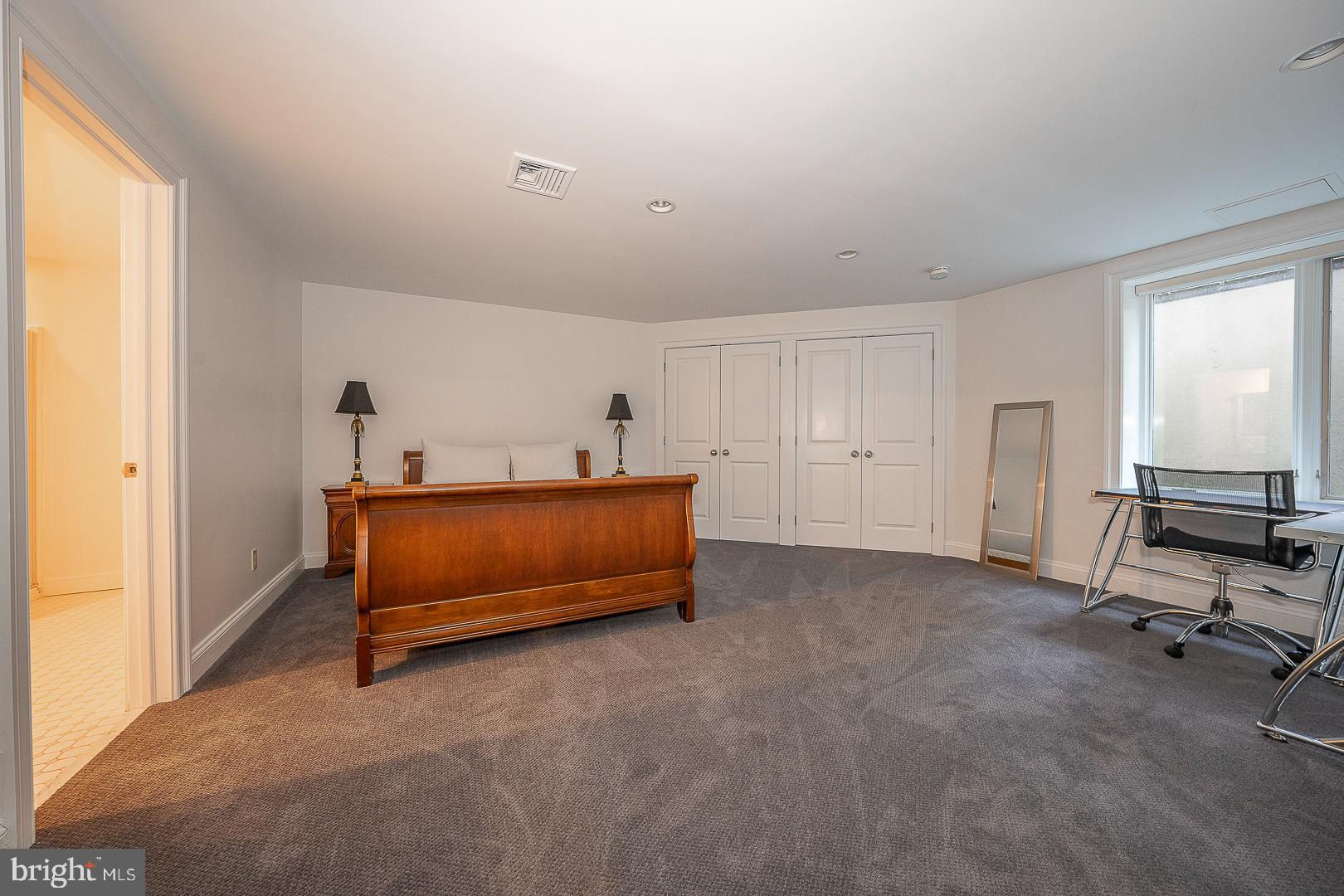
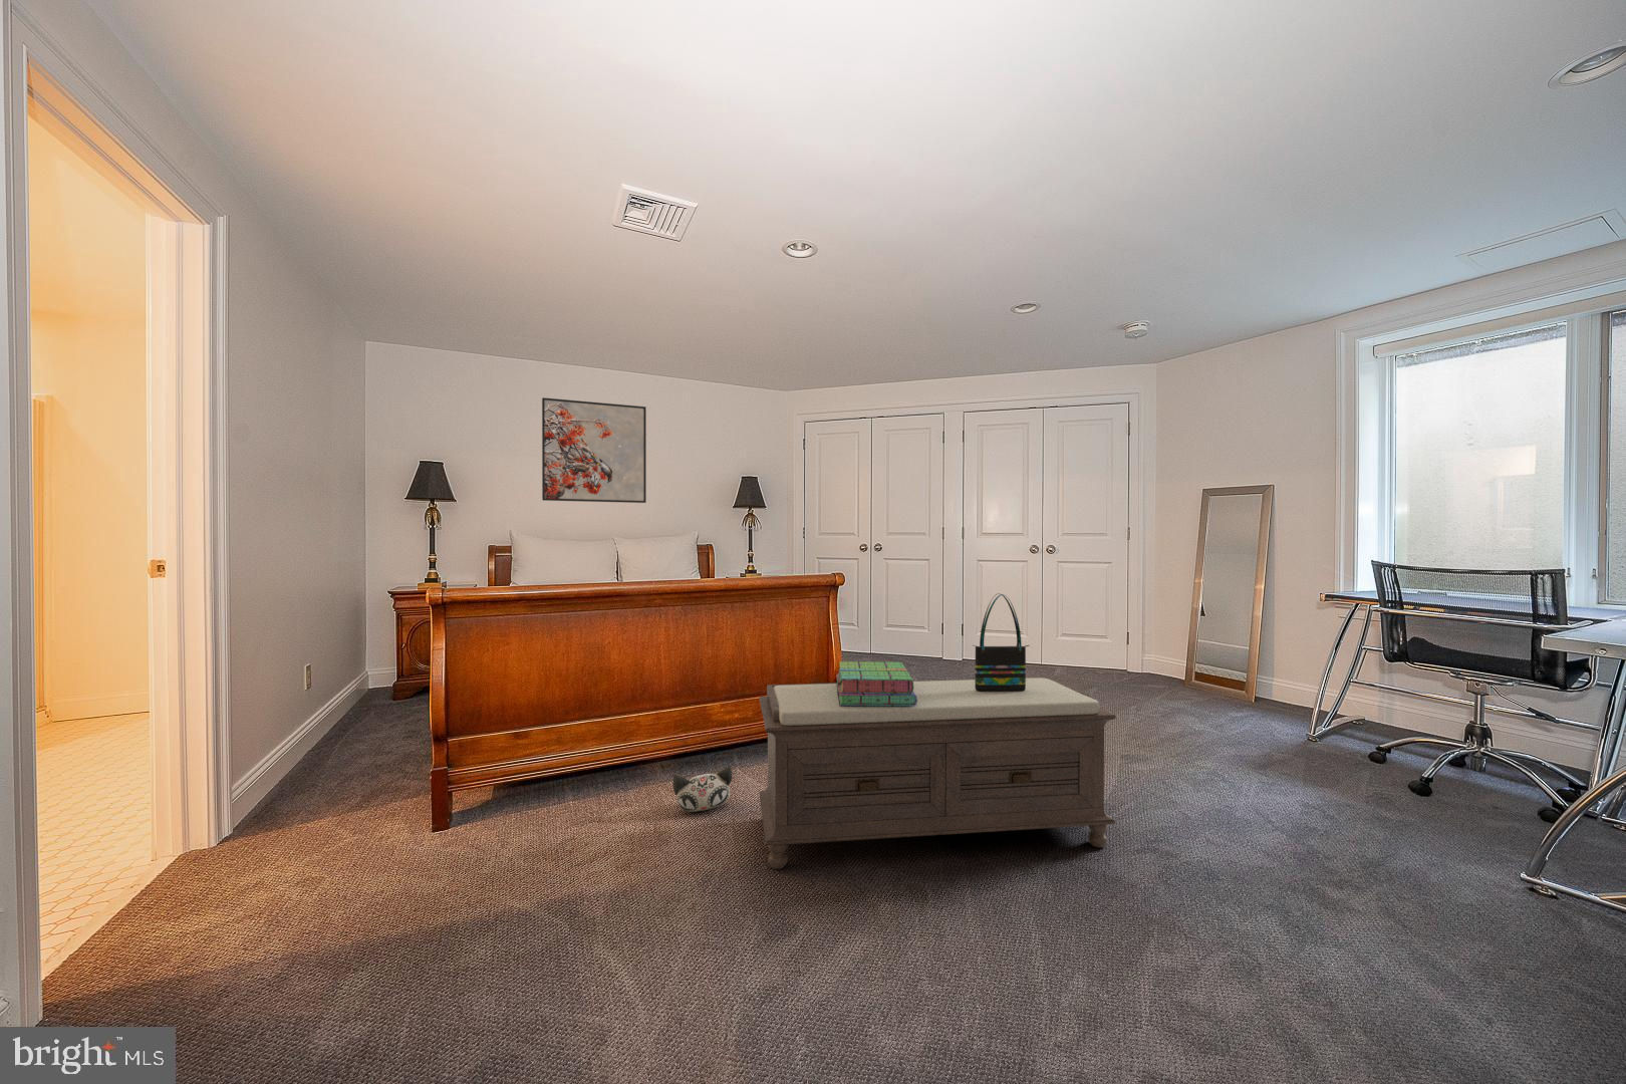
+ stack of books (873, 681)
+ tote bag (1001, 646)
+ plush toy (703, 789)
+ bench (928, 762)
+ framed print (595, 451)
